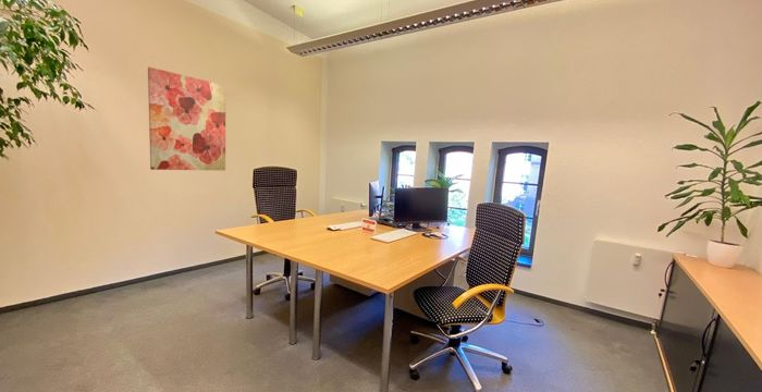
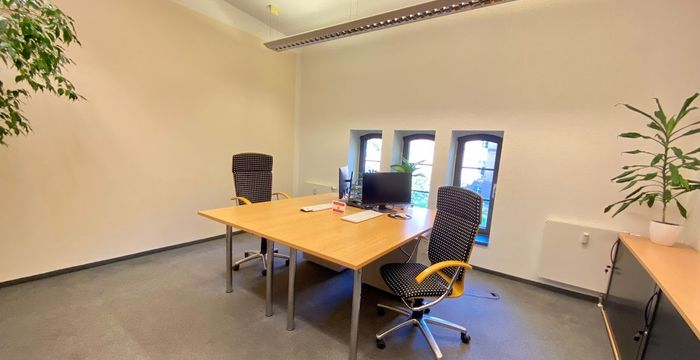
- wall art (190, 124)
